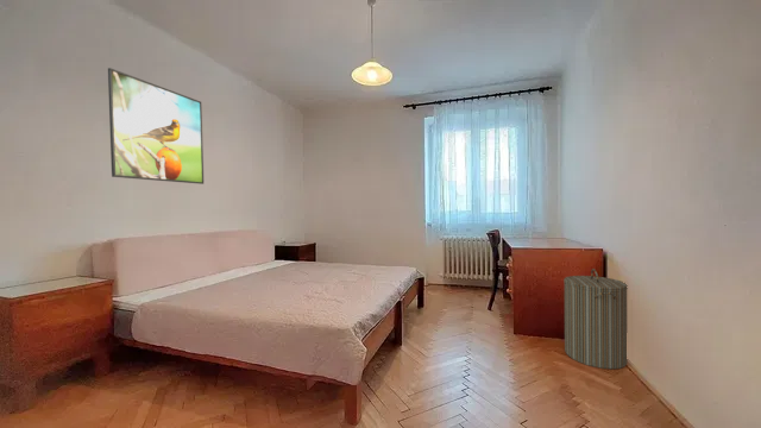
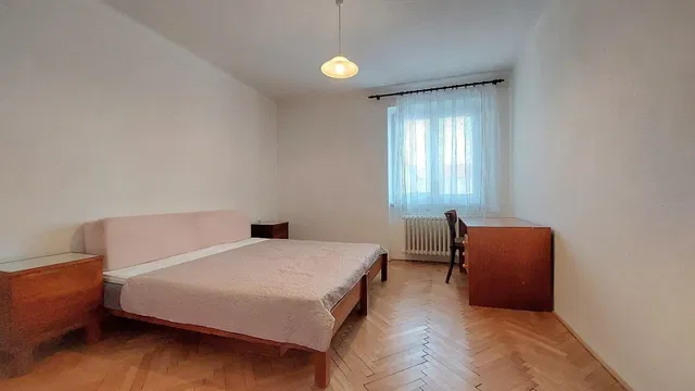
- laundry hamper (595, 313)
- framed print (162, 133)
